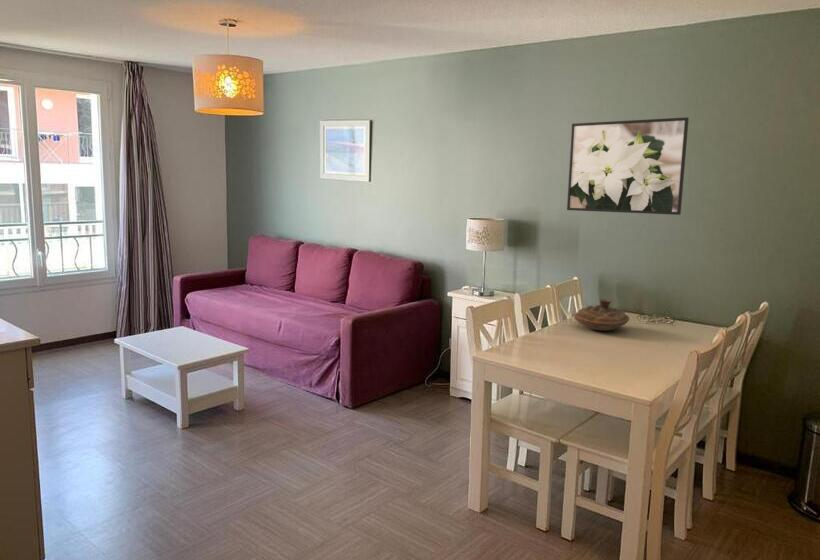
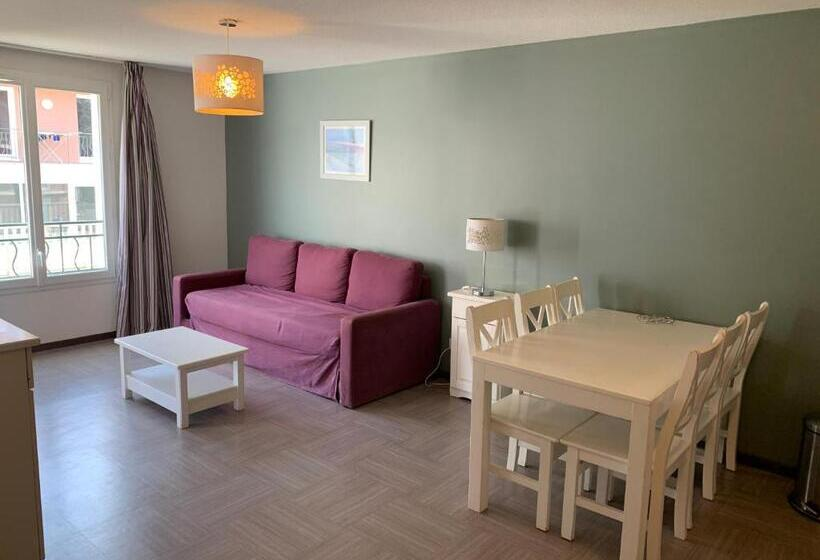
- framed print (623, 167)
- decorative bowl (601, 314)
